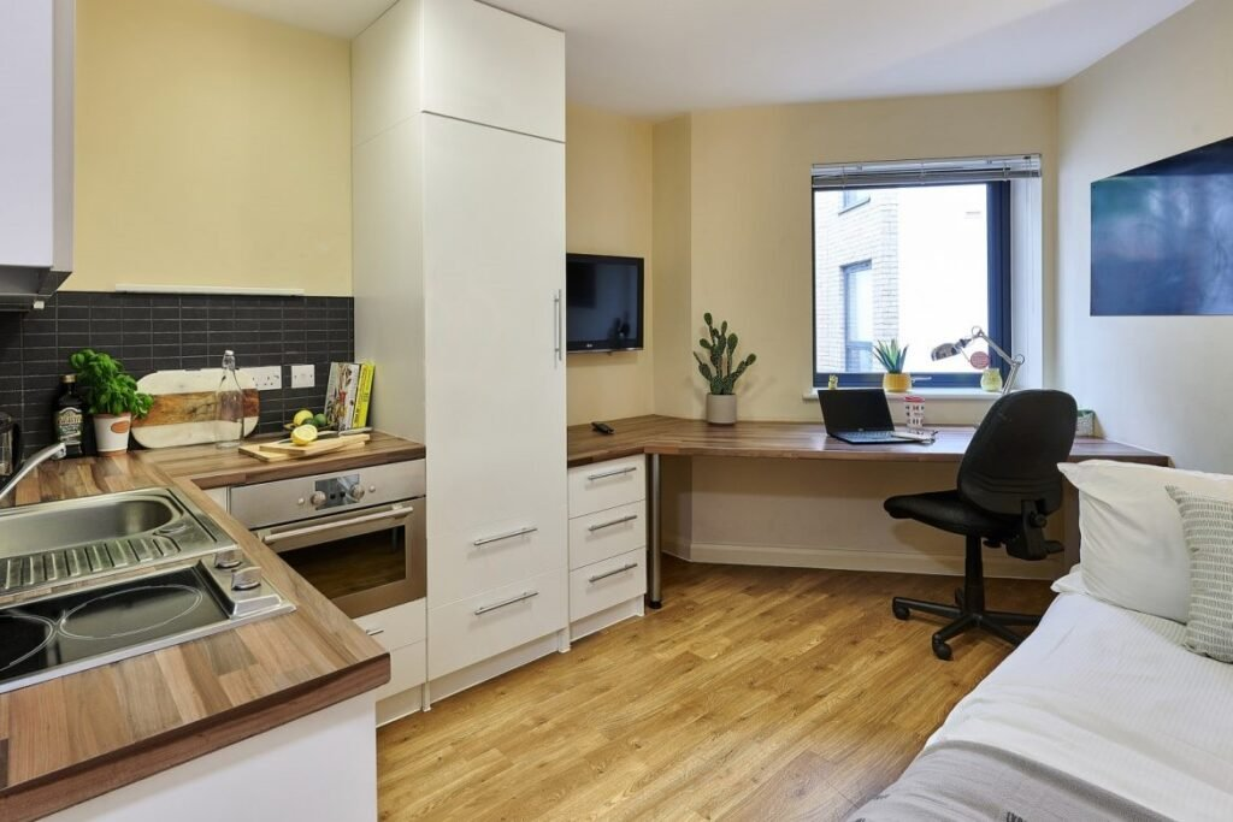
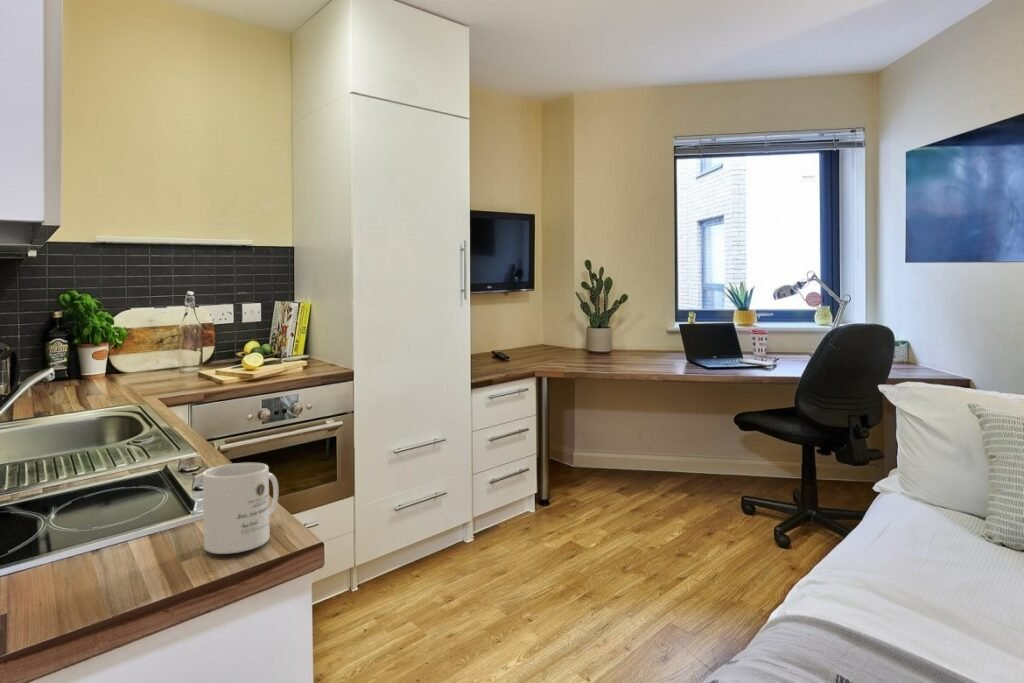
+ mug (246, 502)
